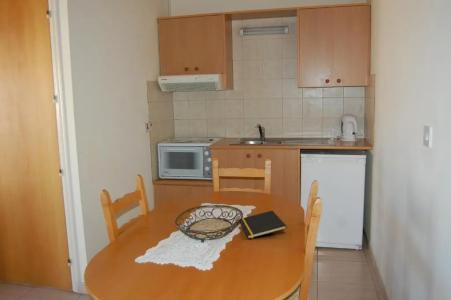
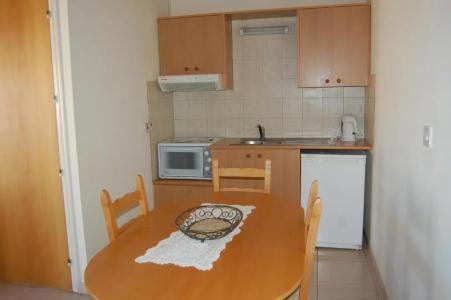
- notepad (261, 223)
